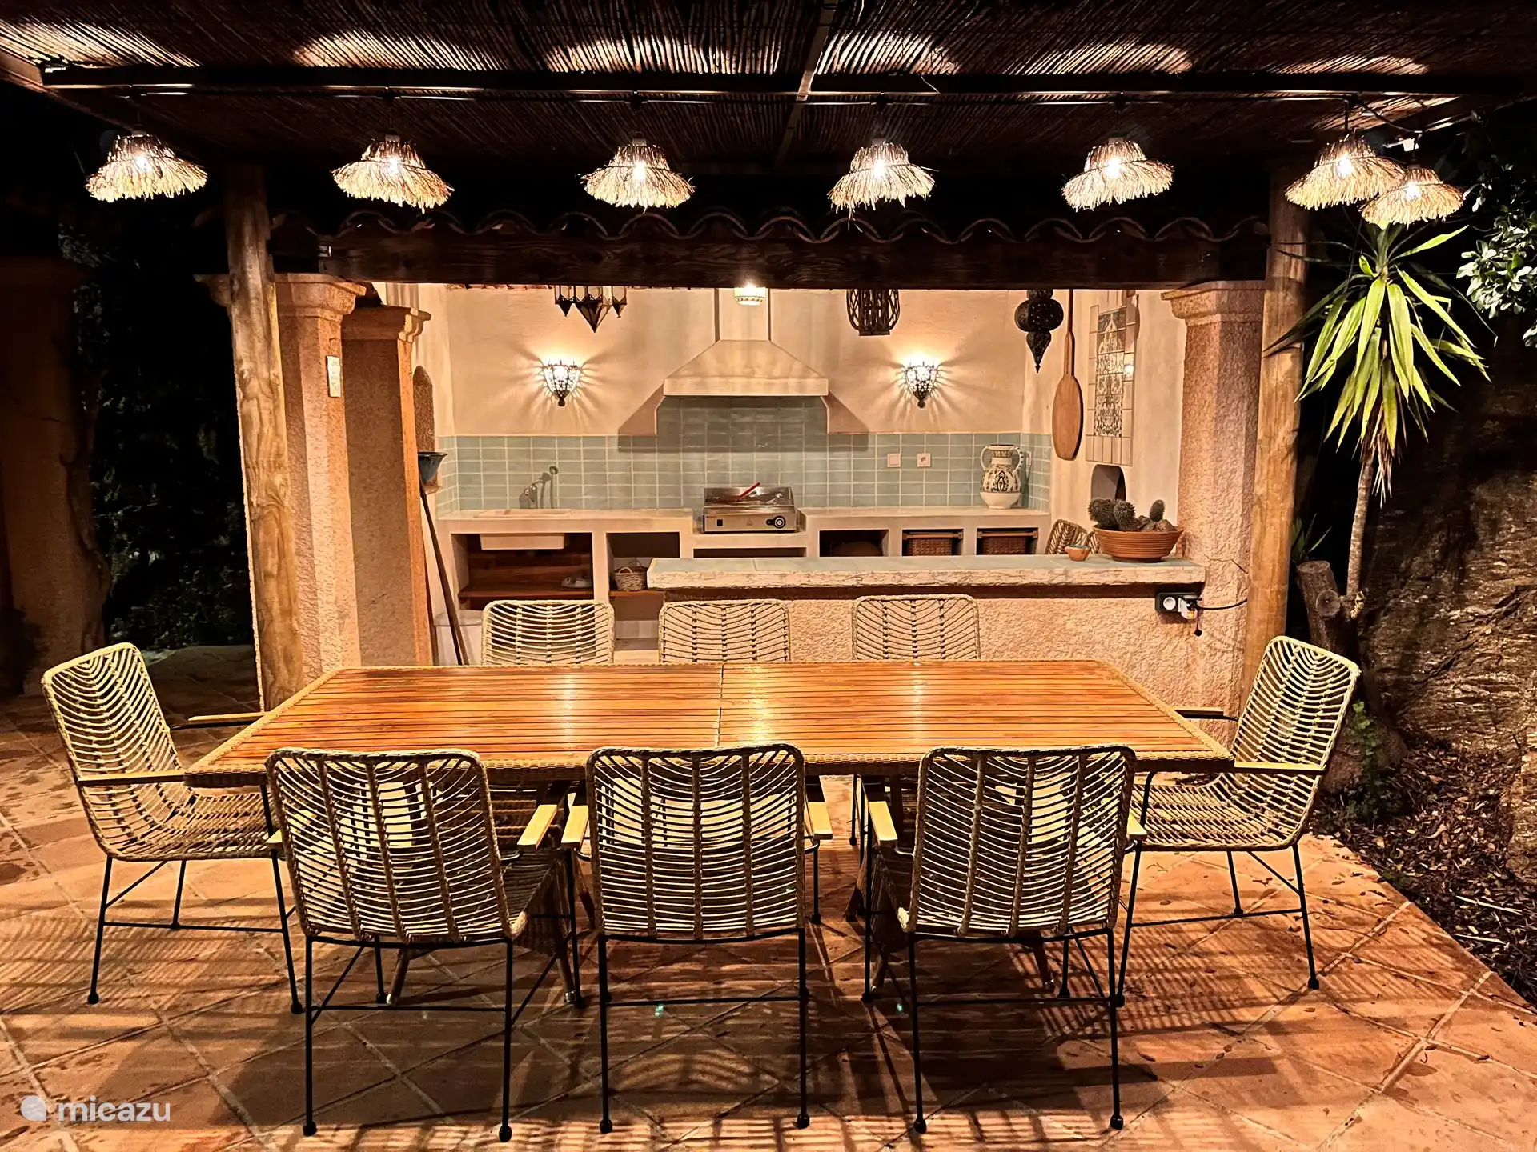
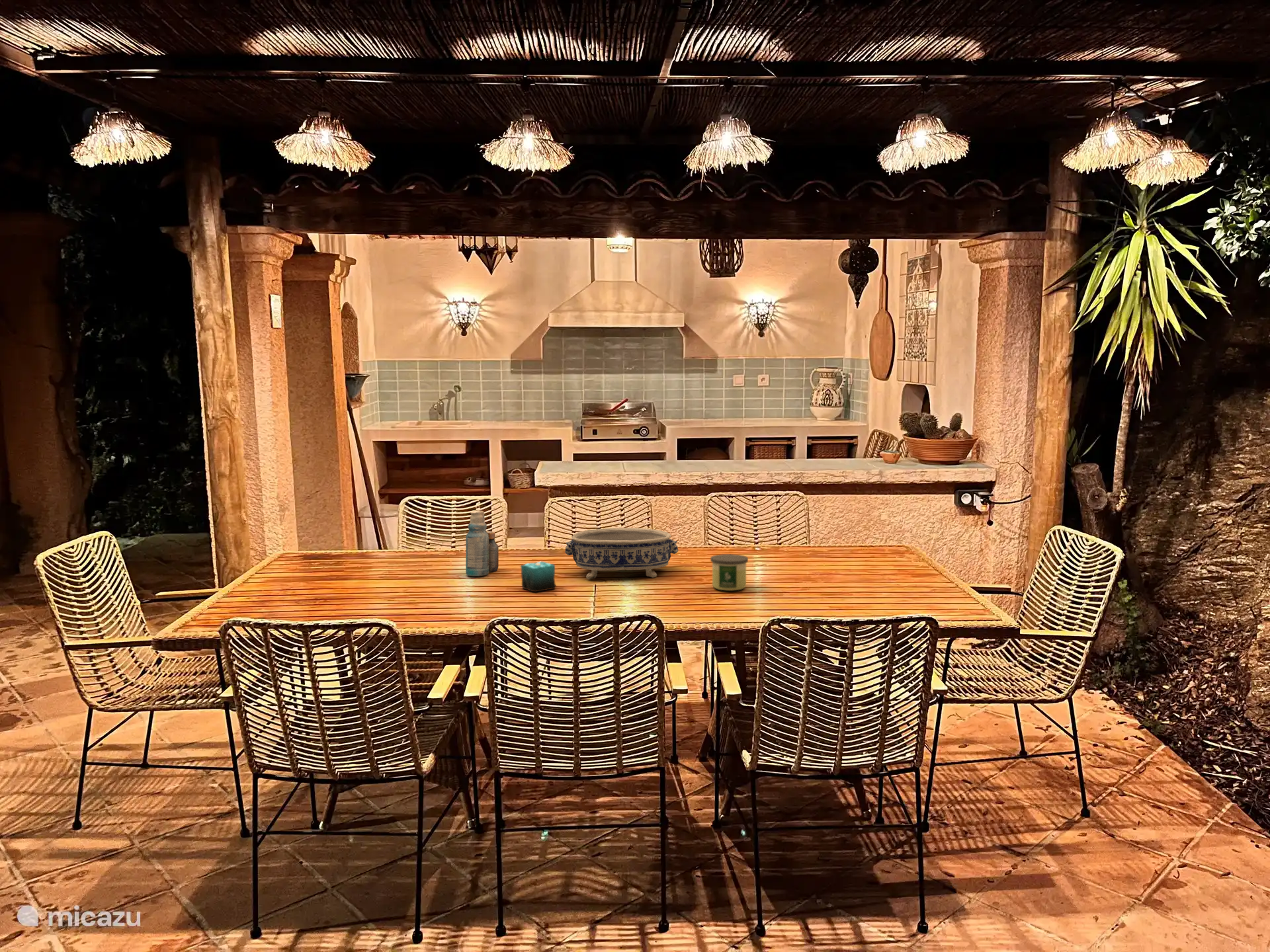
+ candle (538, 571)
+ decorative bowl (622, 553)
+ candle (729, 573)
+ bottle (482, 541)
